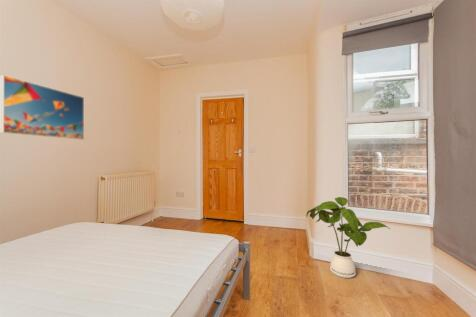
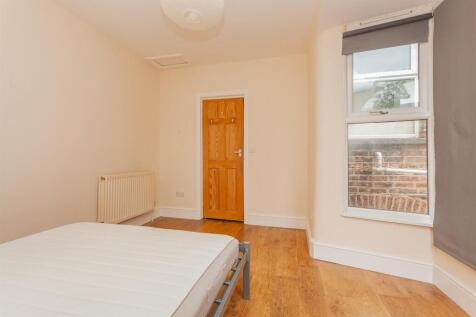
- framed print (48, 112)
- house plant (345, 239)
